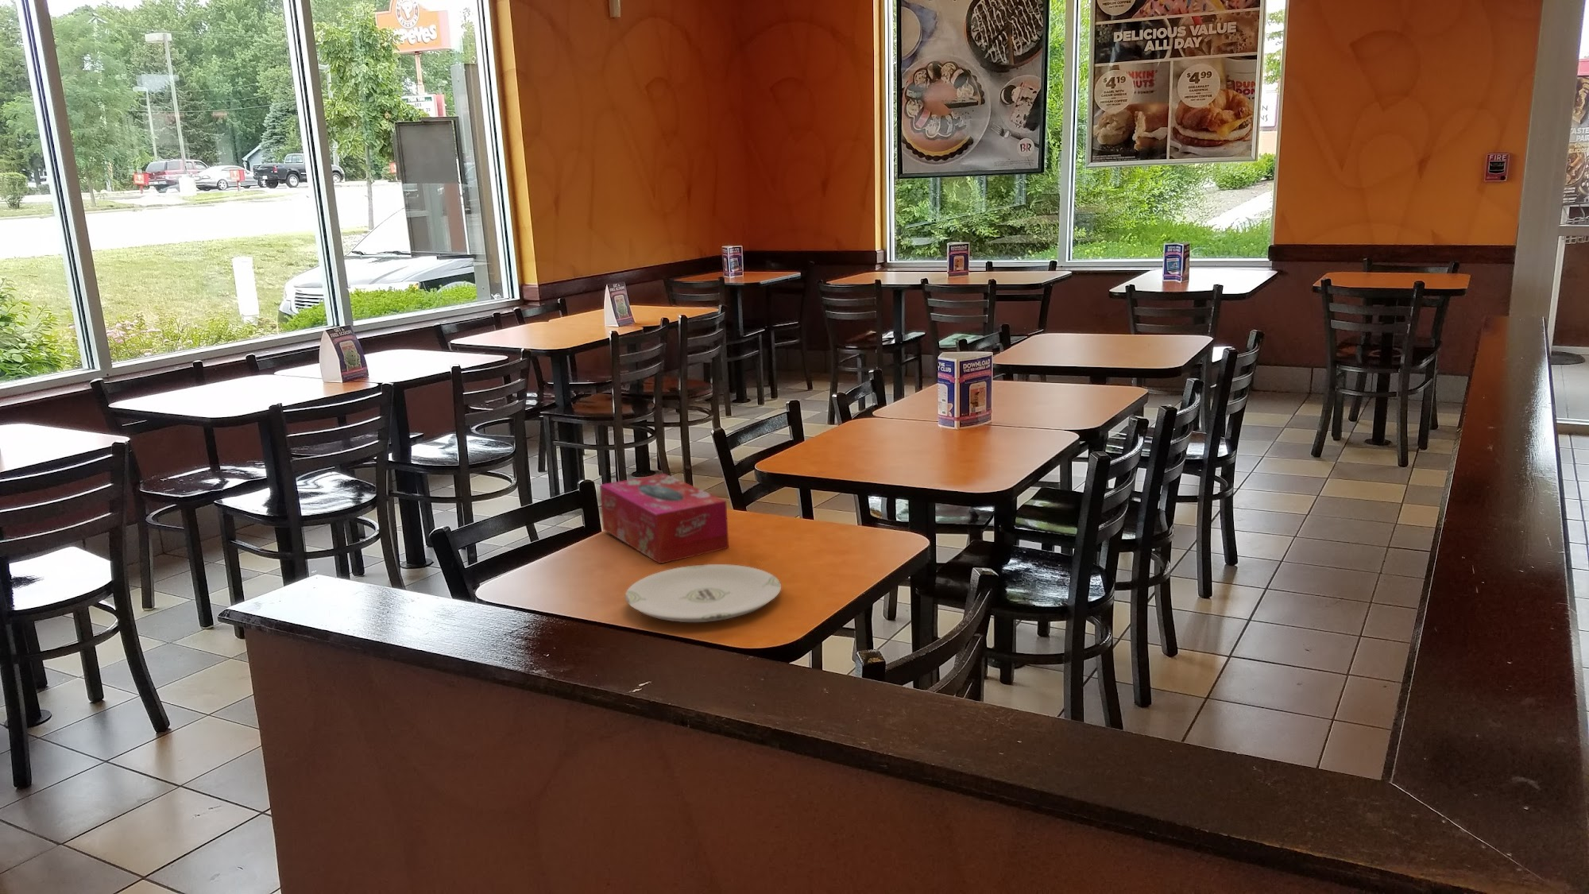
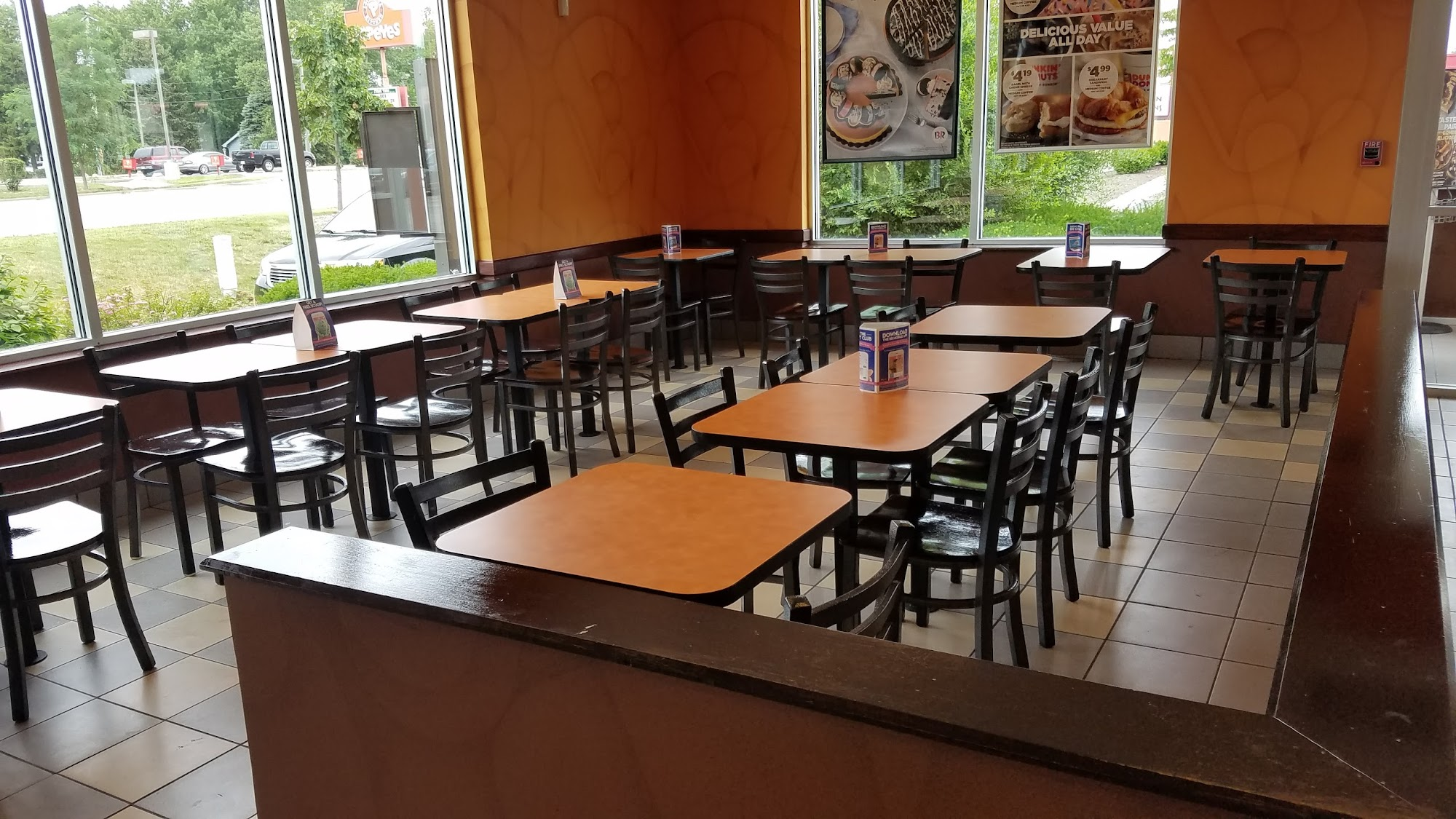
- tissue box (661, 515)
- plate (703, 595)
